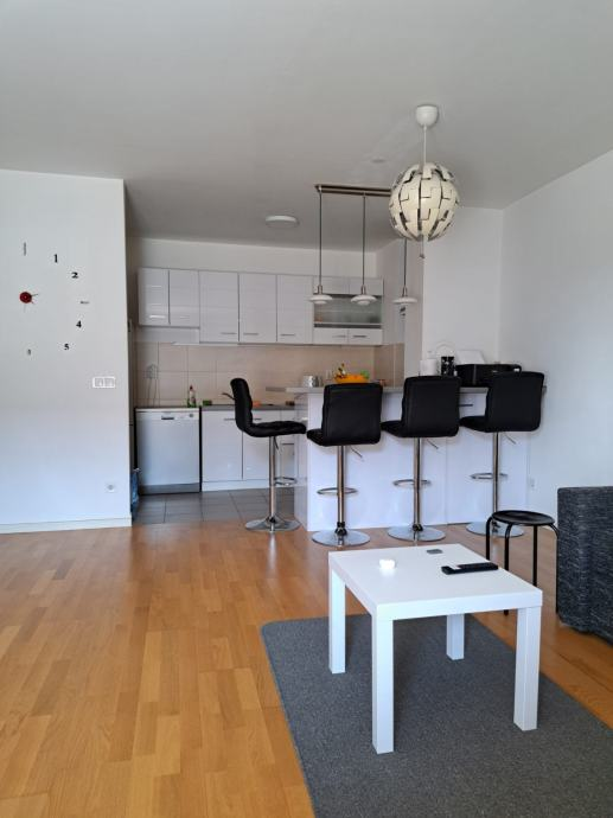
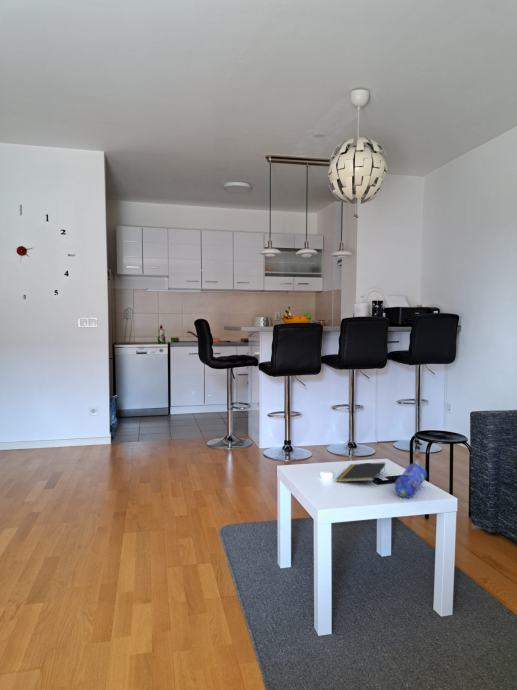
+ pencil case (410, 479)
+ notepad (361, 471)
